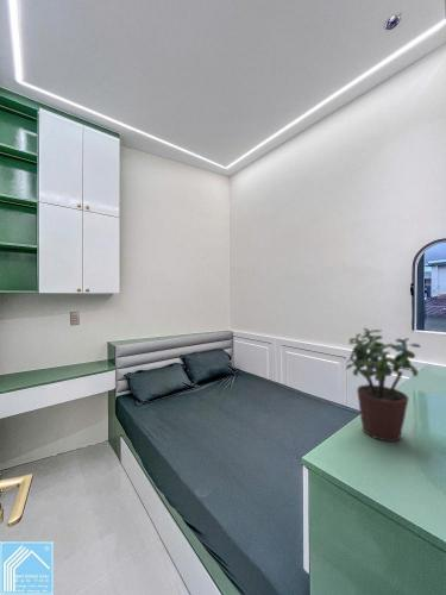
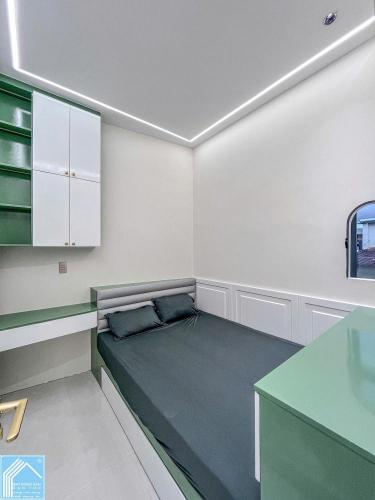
- potted plant (384, 381)
